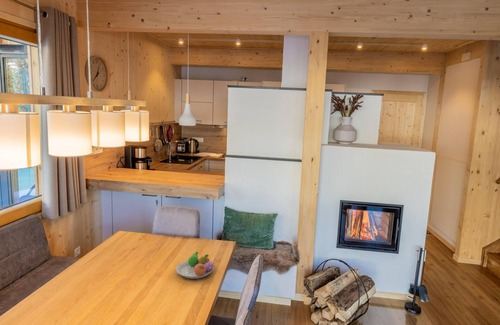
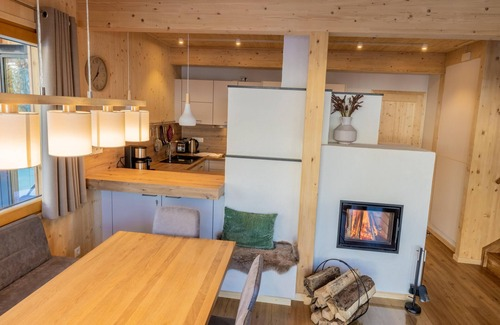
- fruit bowl (195, 263)
